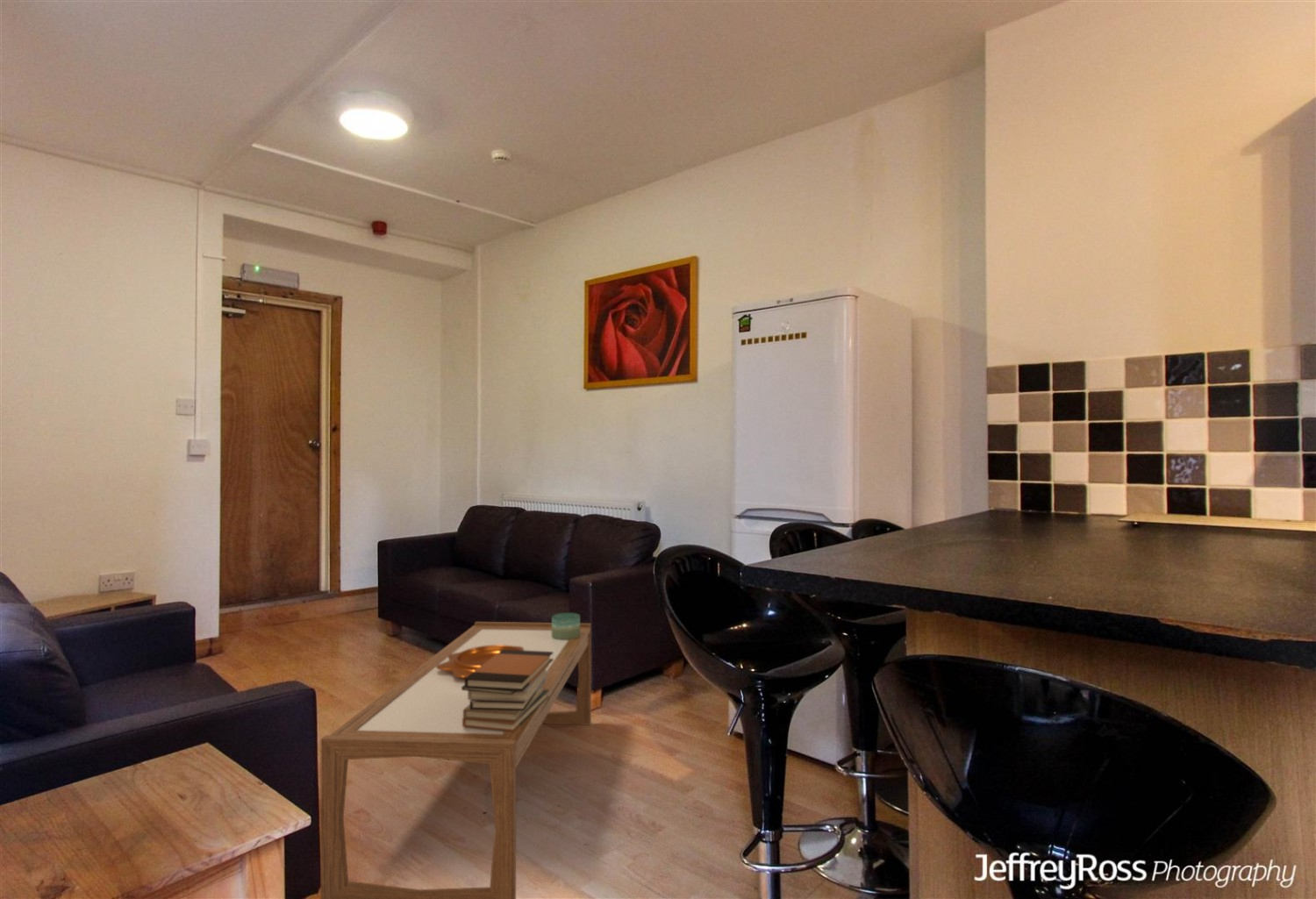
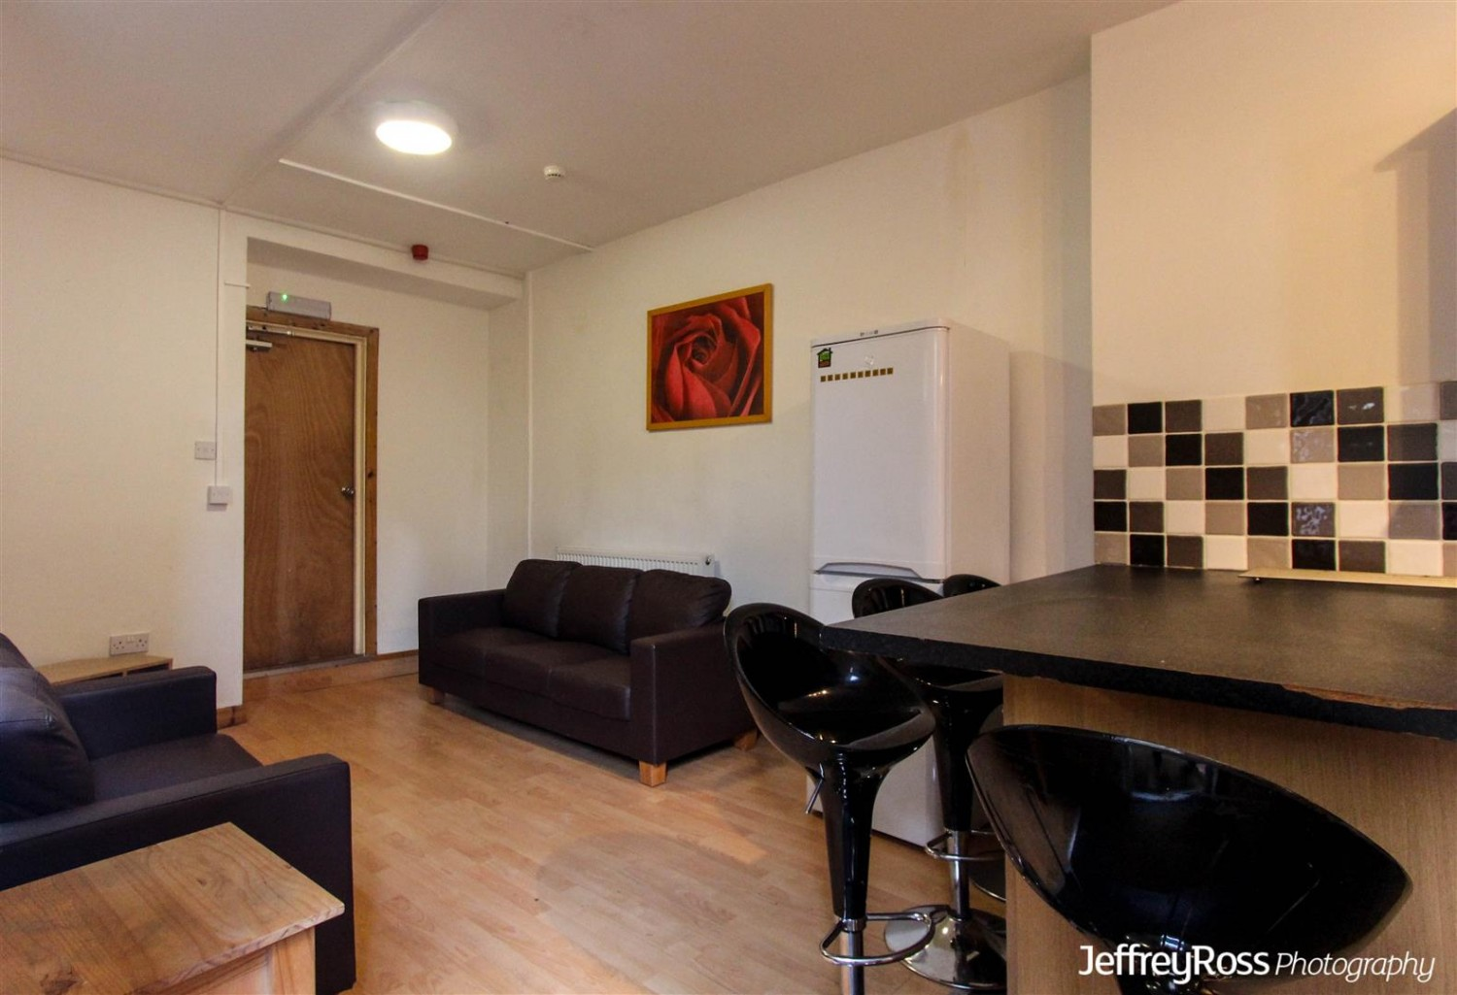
- coffee table (490, 730)
- decorative bowl (489, 656)
- book stack (510, 683)
- candle (566, 623)
